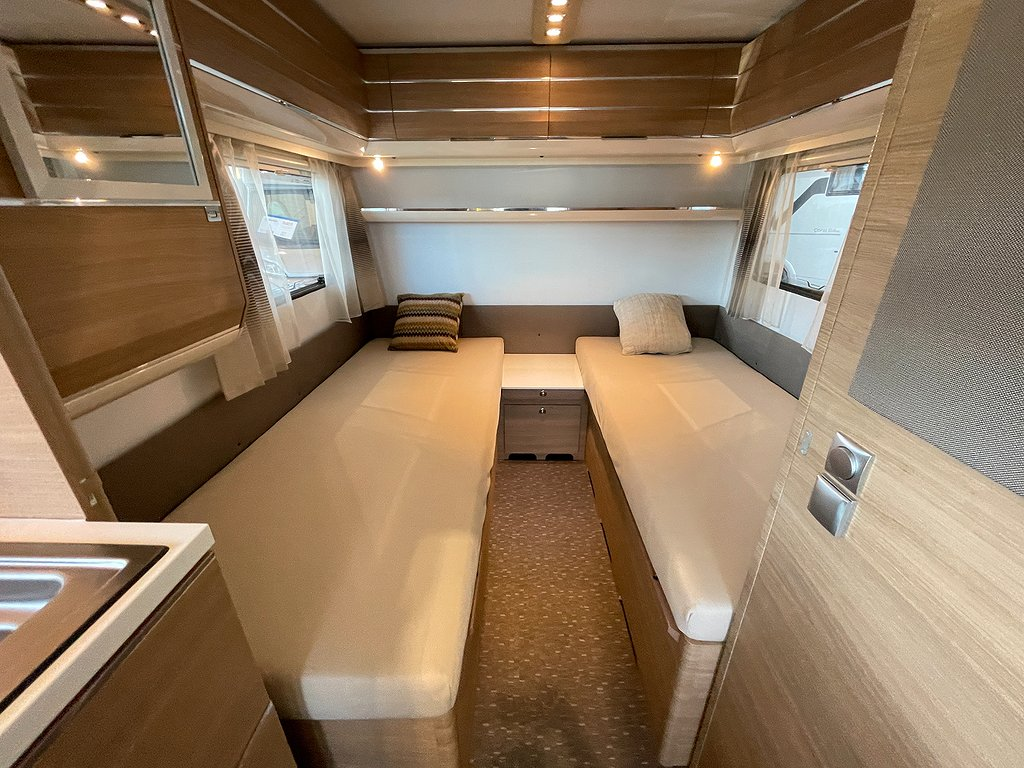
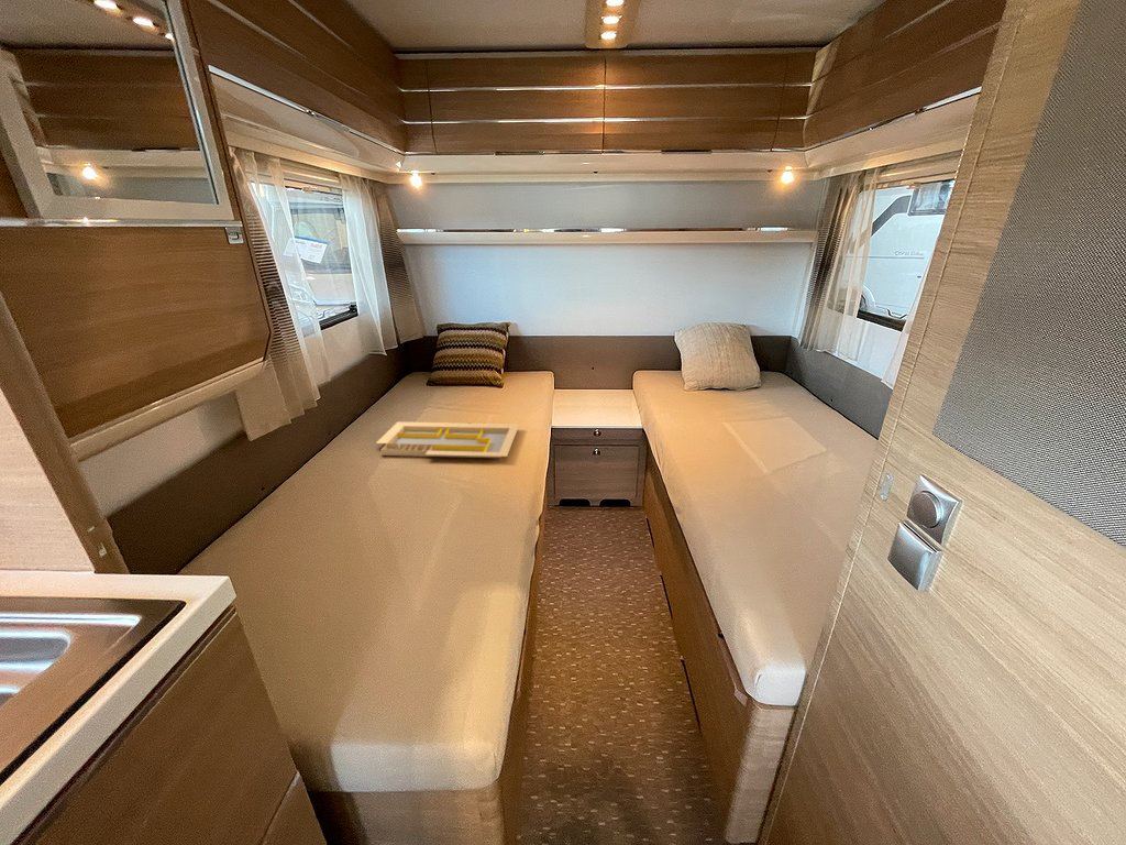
+ serving tray (448, 440)
